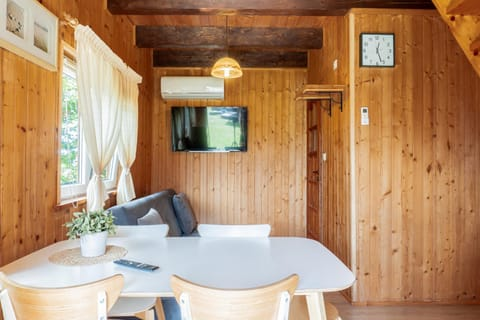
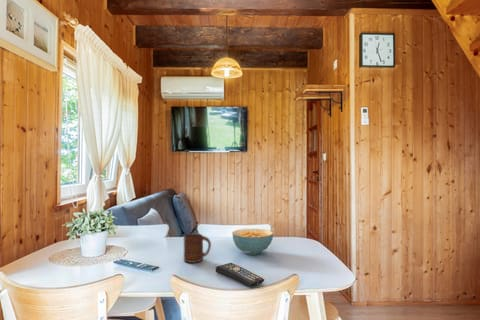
+ cup (196, 247)
+ remote control (238, 273)
+ cereal bowl (252, 242)
